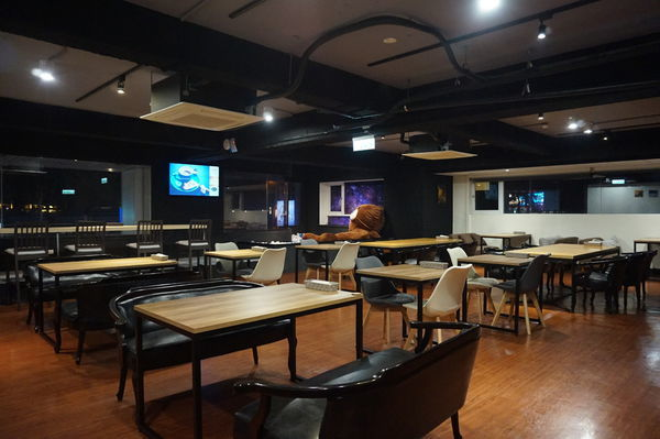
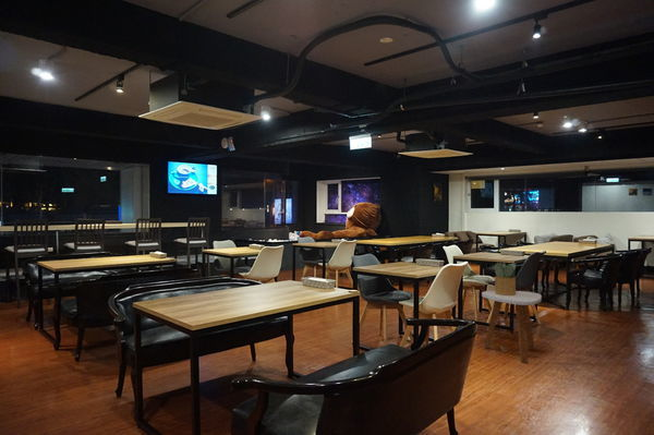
+ side table (517, 323)
+ potted plant (504, 278)
